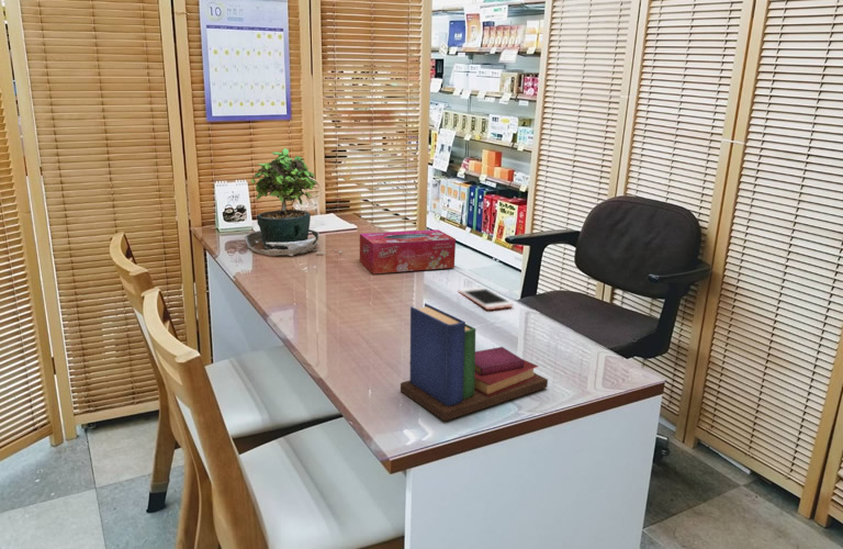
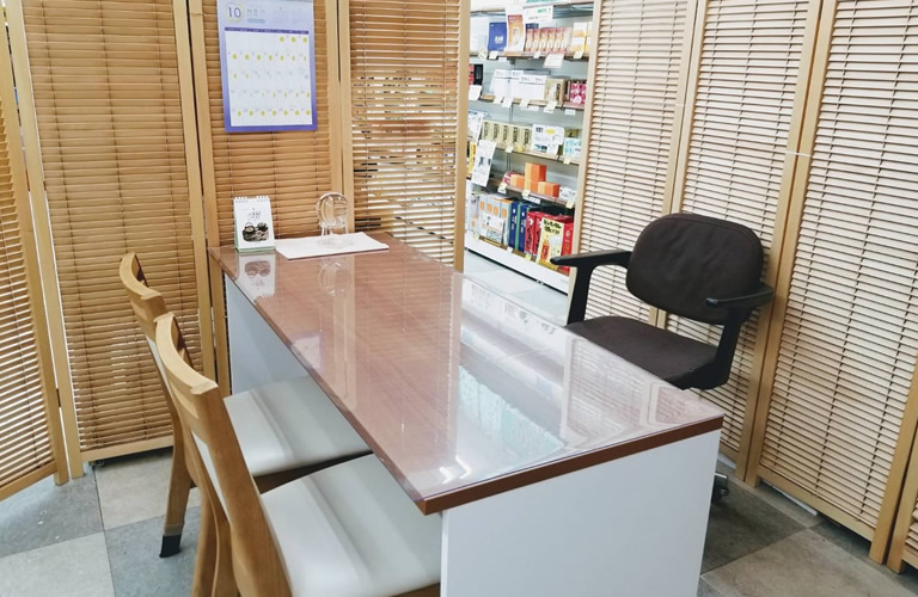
- tissue box (406, 250)
- potted plant (290, 199)
- cell phone (484, 298)
- book (474, 347)
